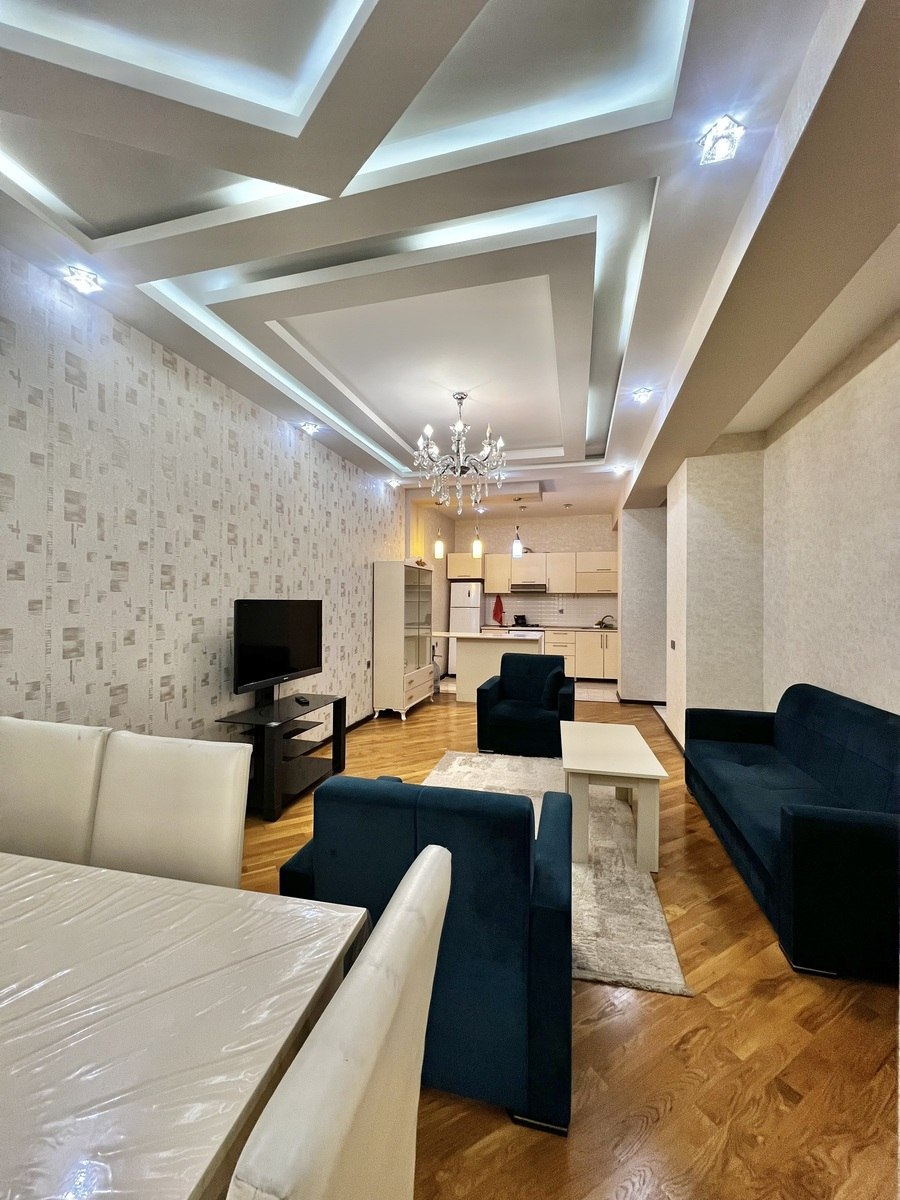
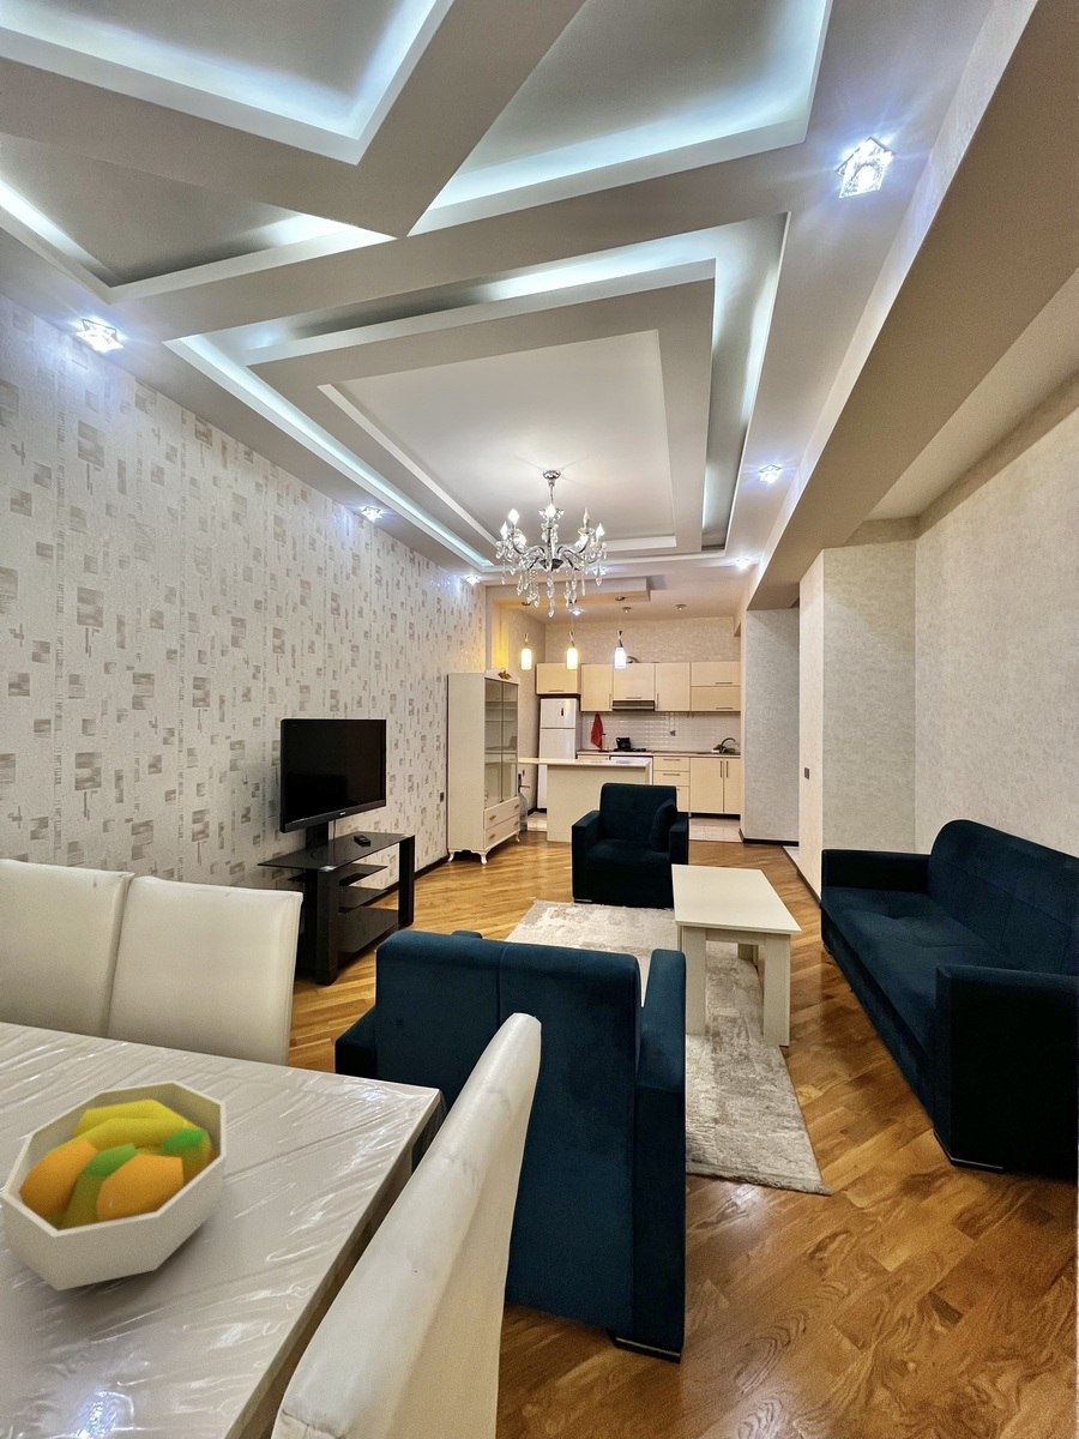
+ fruit bowl (125, 1162)
